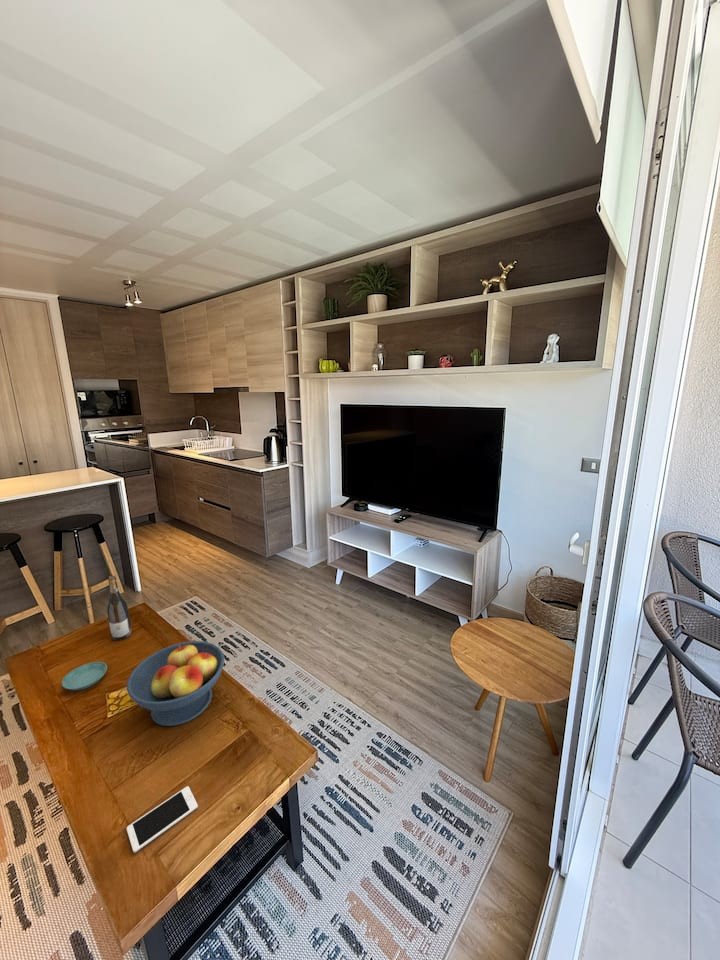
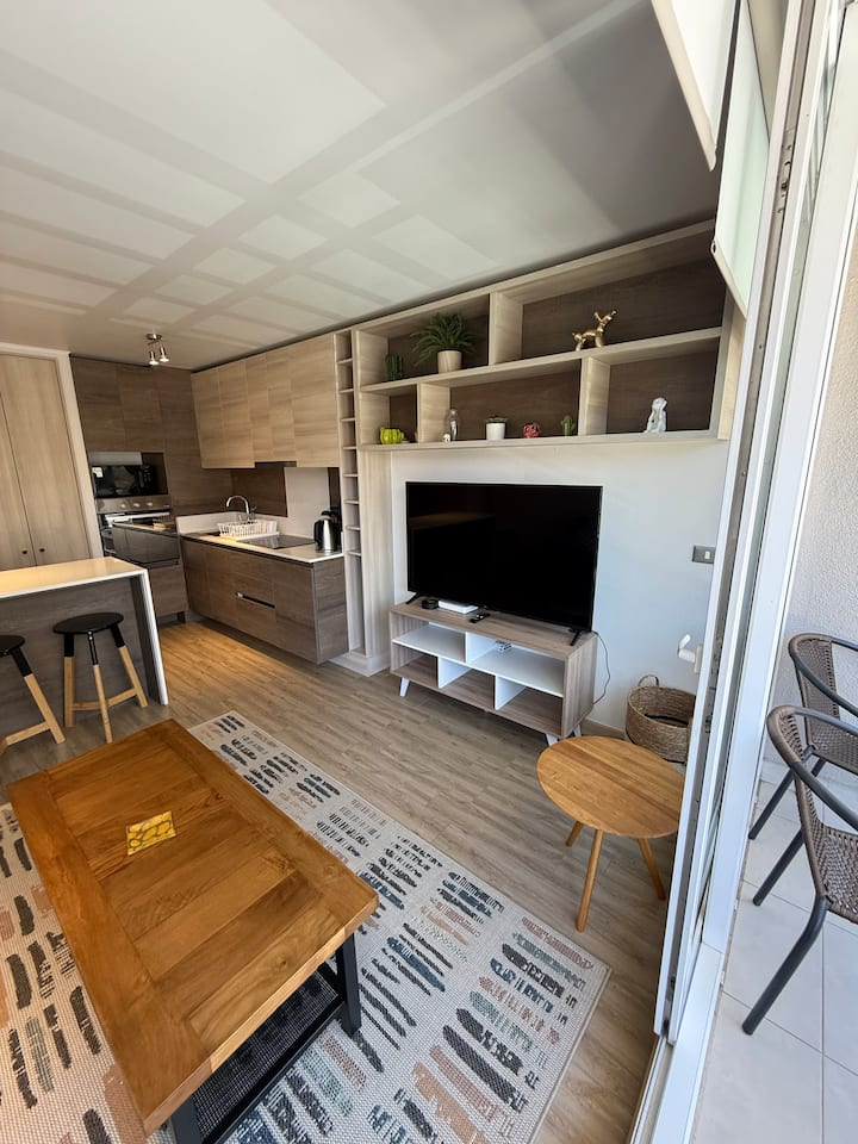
- fruit bowl (179, 680)
- saucer (85, 677)
- cell phone (163, 817)
- wine bottle (117, 606)
